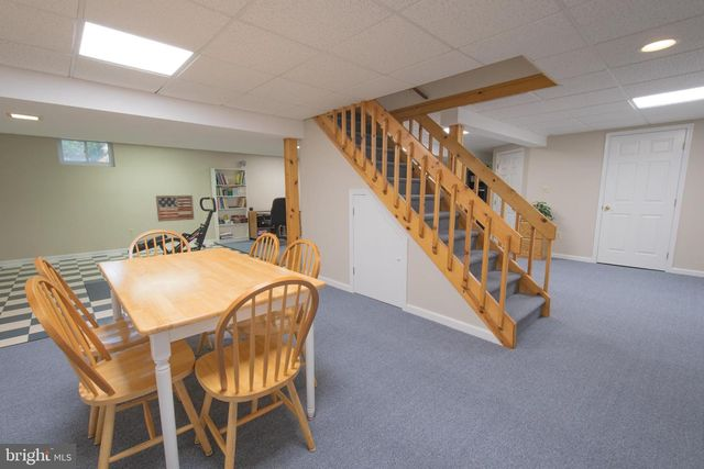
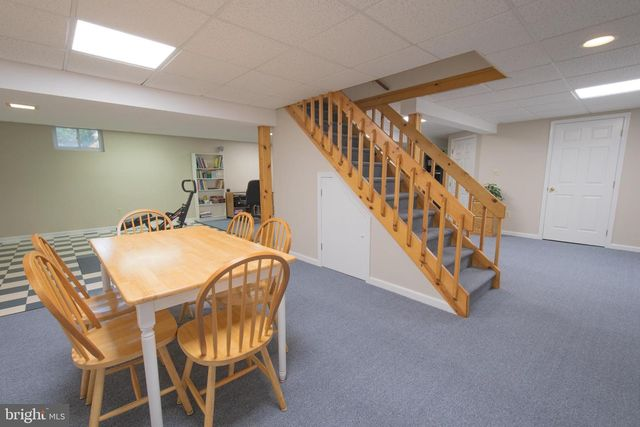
- wall art (175, 208)
